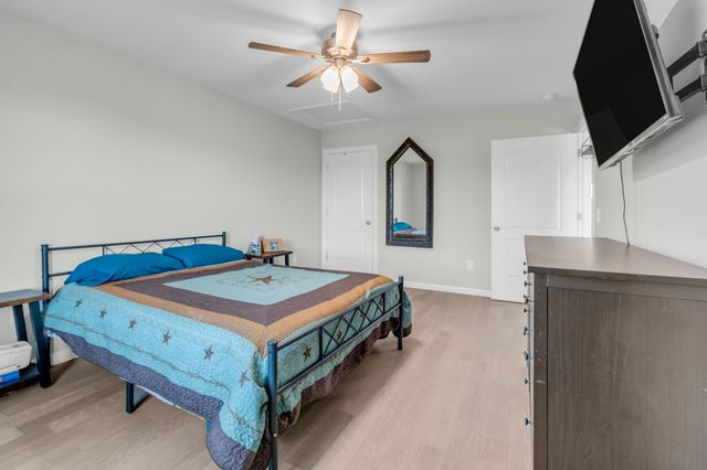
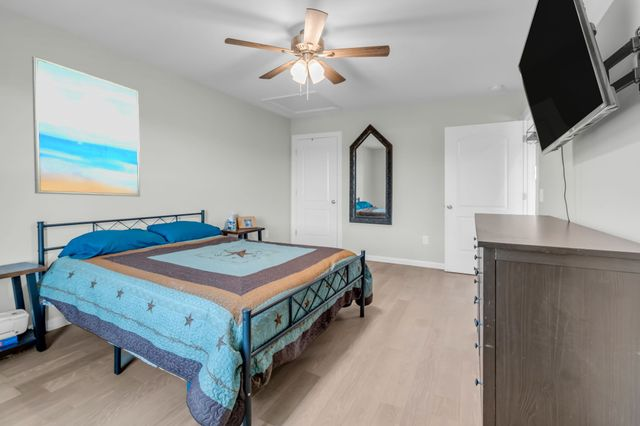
+ wall art (93, 135)
